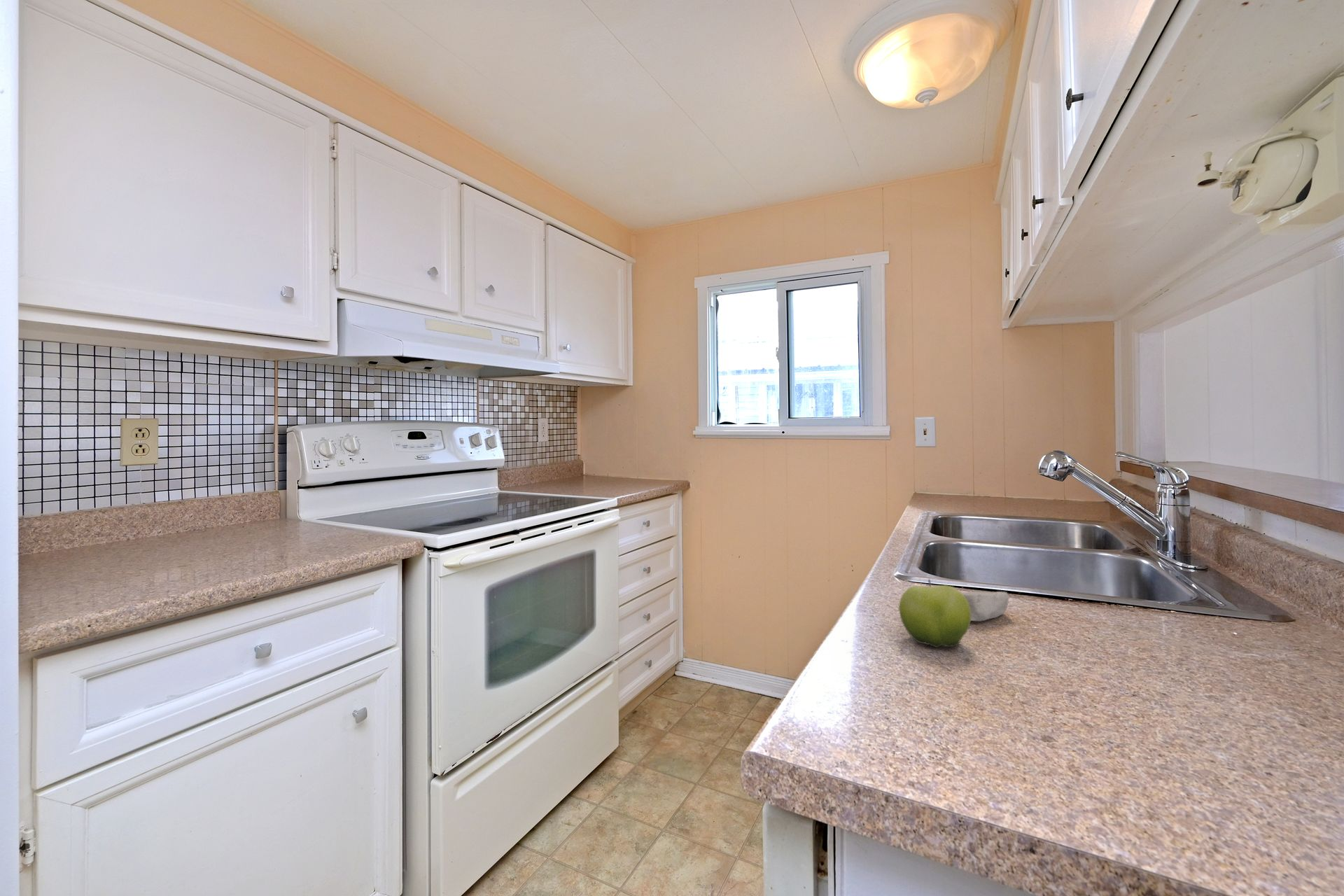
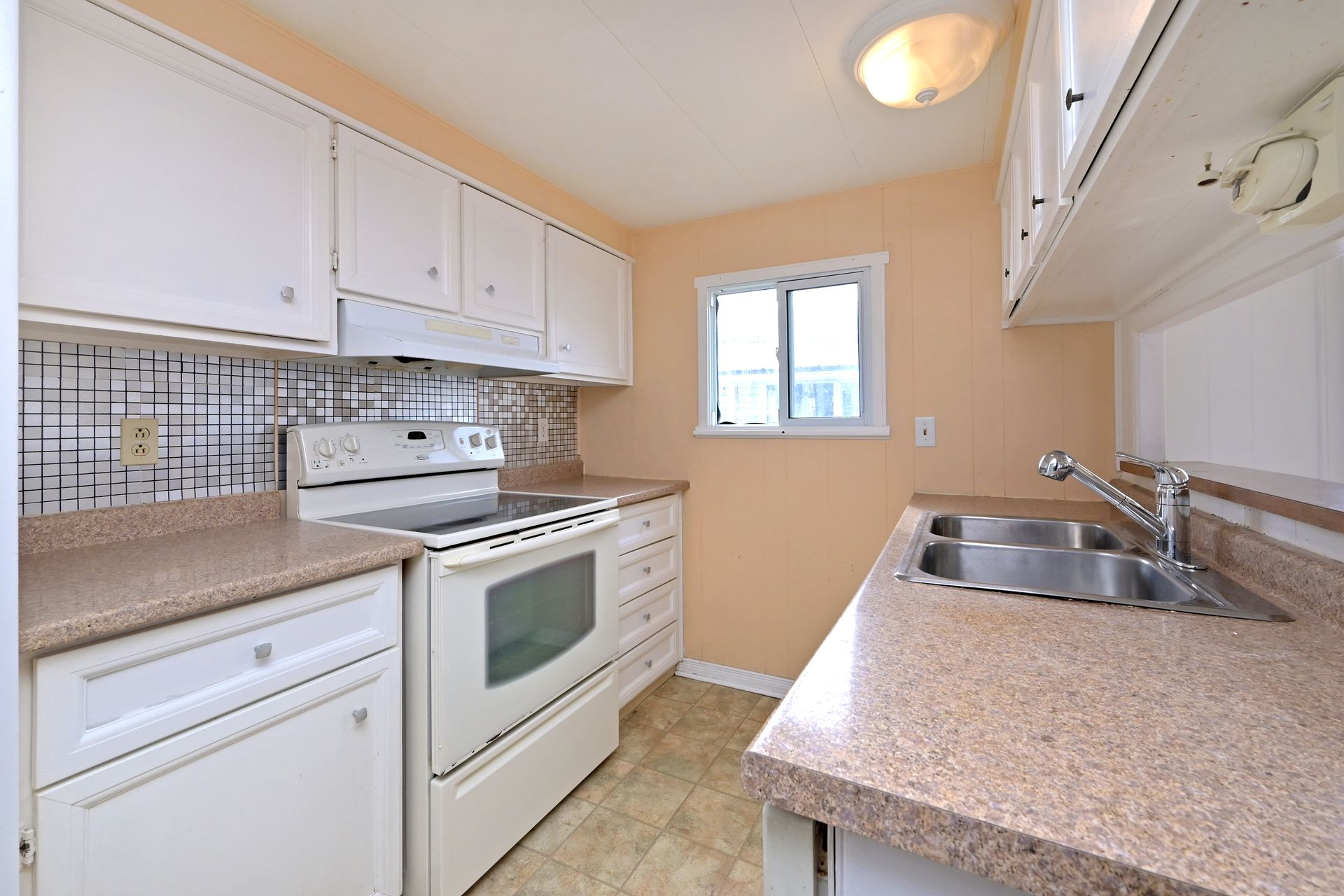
- fruit (934, 612)
- soap bar (977, 601)
